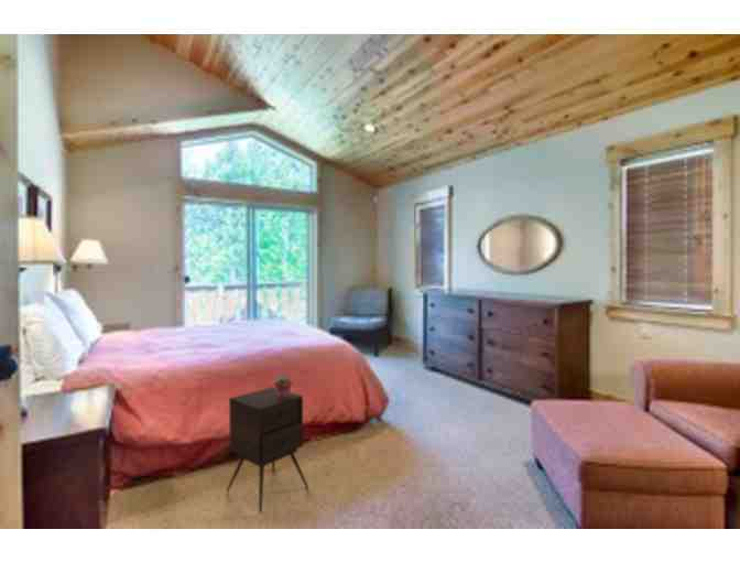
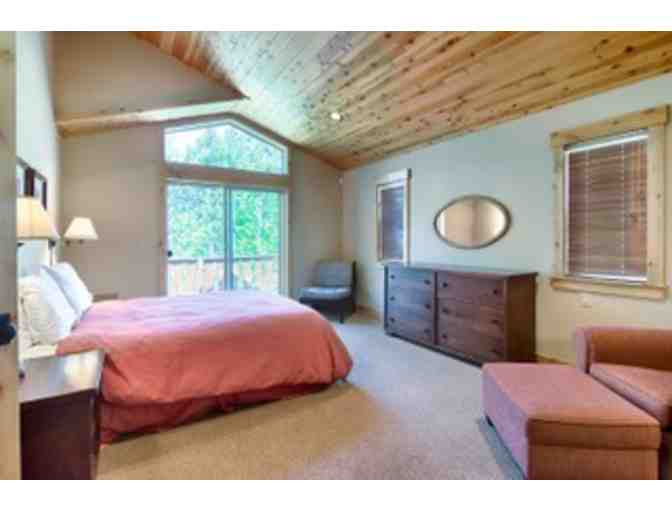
- potted succulent (283, 385)
- side table (268, 443)
